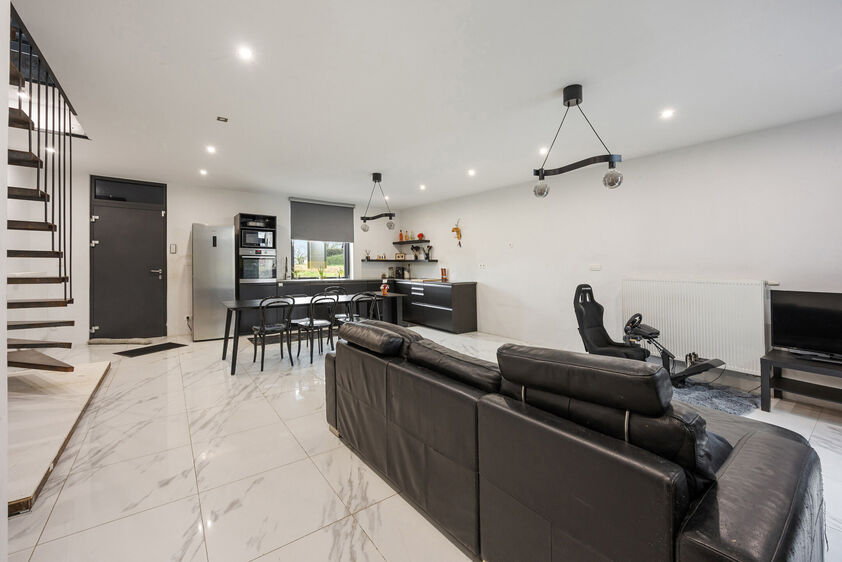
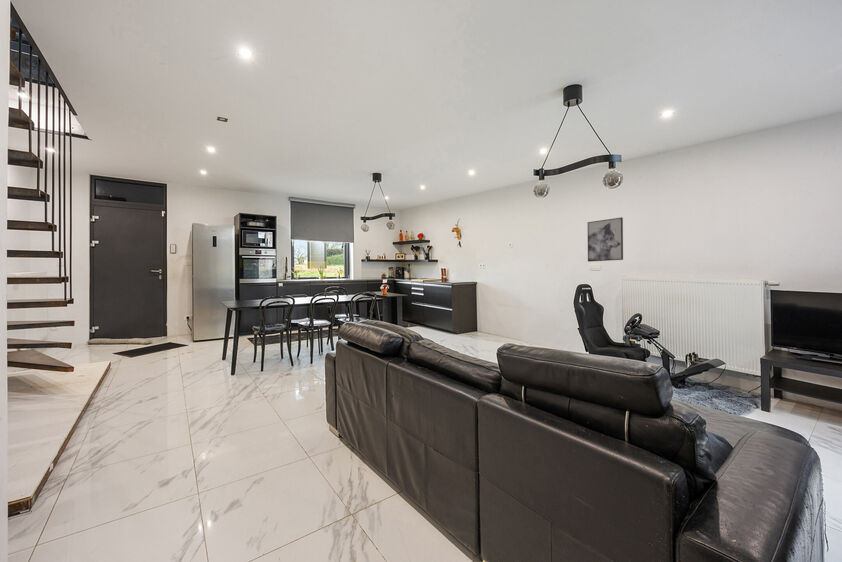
+ wall art (604, 240)
